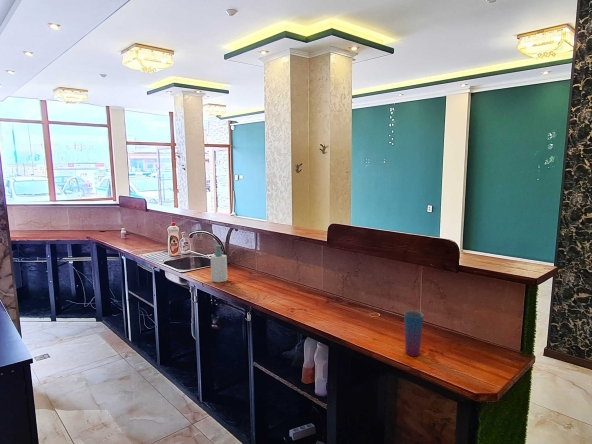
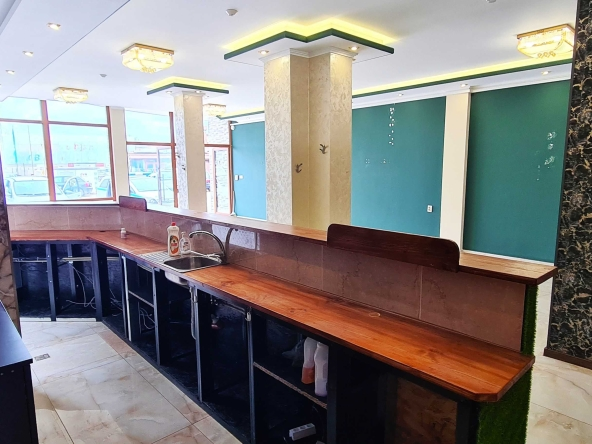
- cup (413, 333)
- soap bottle (218, 263)
